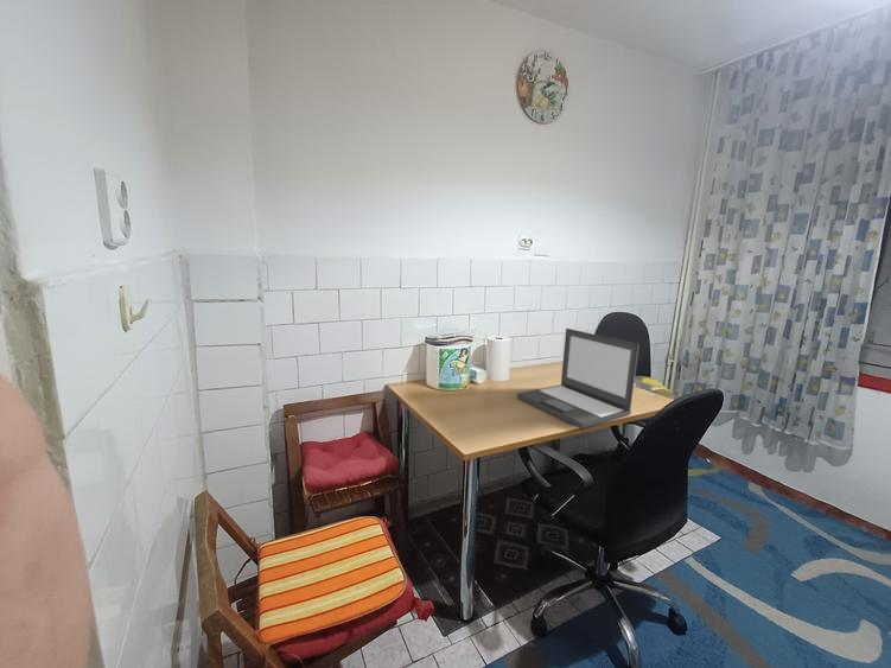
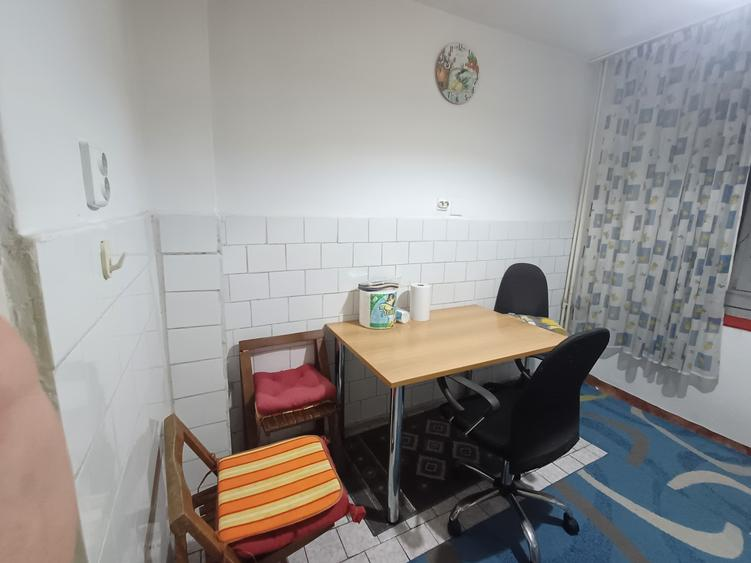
- laptop (574, 373)
